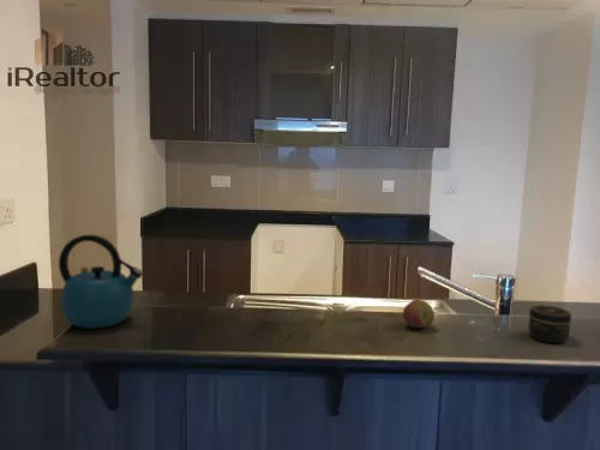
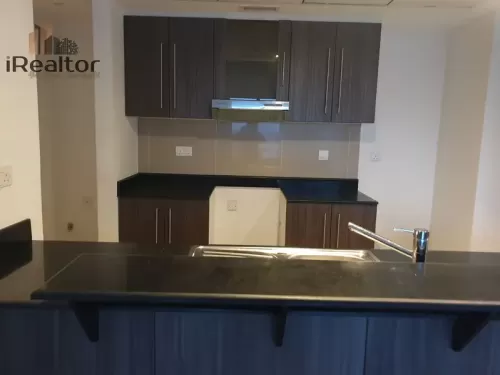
- jar (548, 323)
- fruit (418, 313)
- kettle (101, 278)
